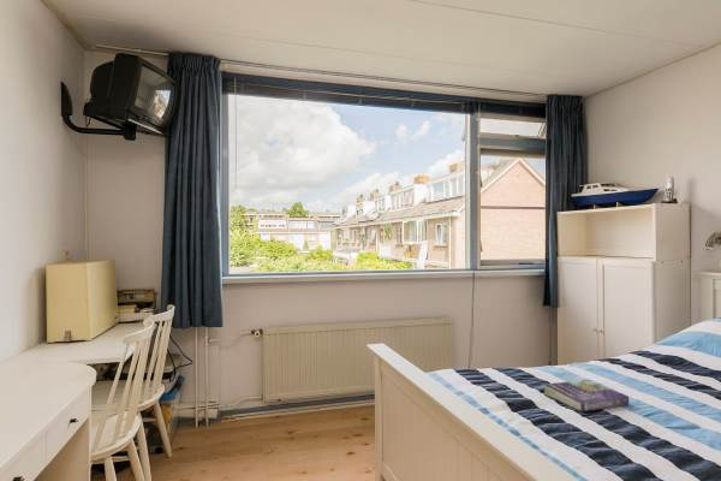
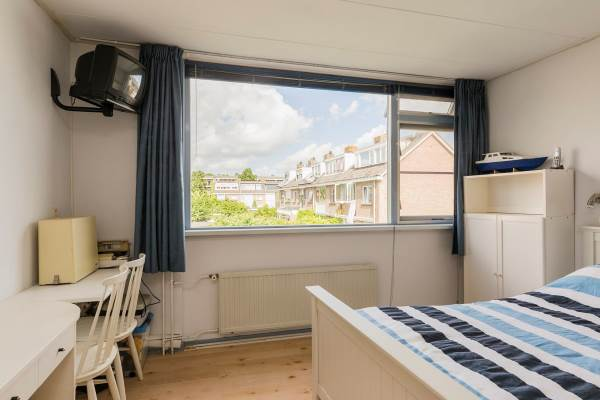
- book (585, 393)
